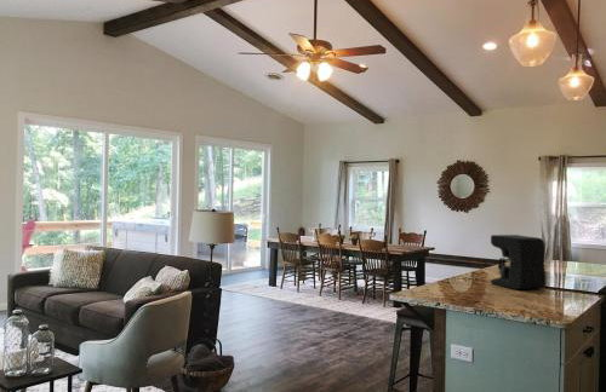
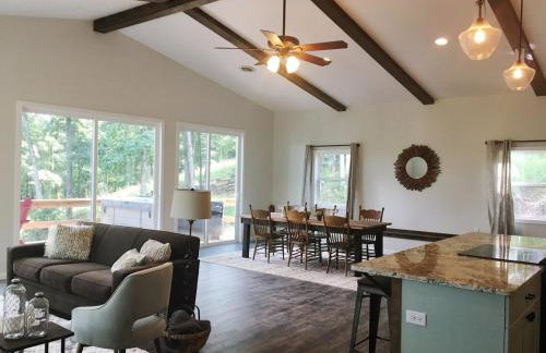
- coffee maker (515, 260)
